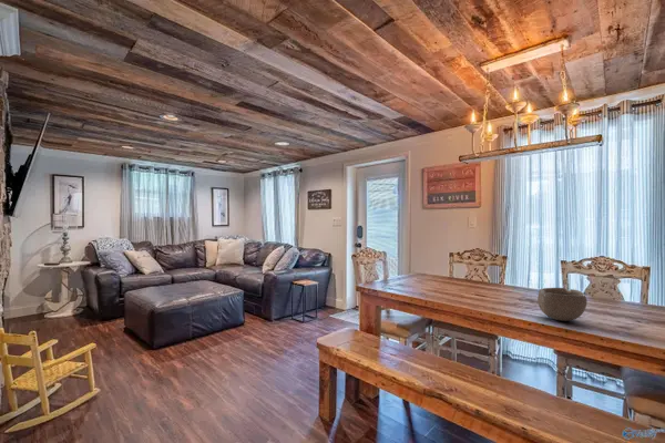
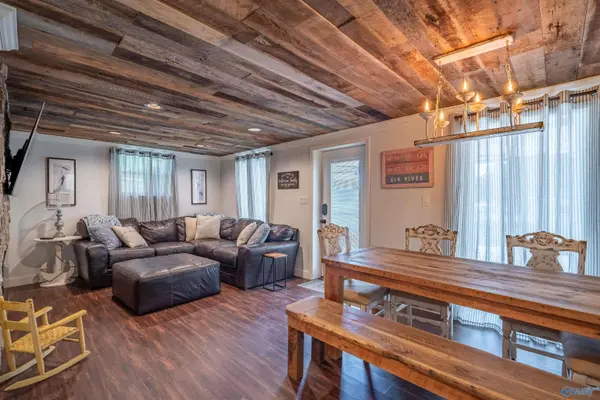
- bowl (561, 305)
